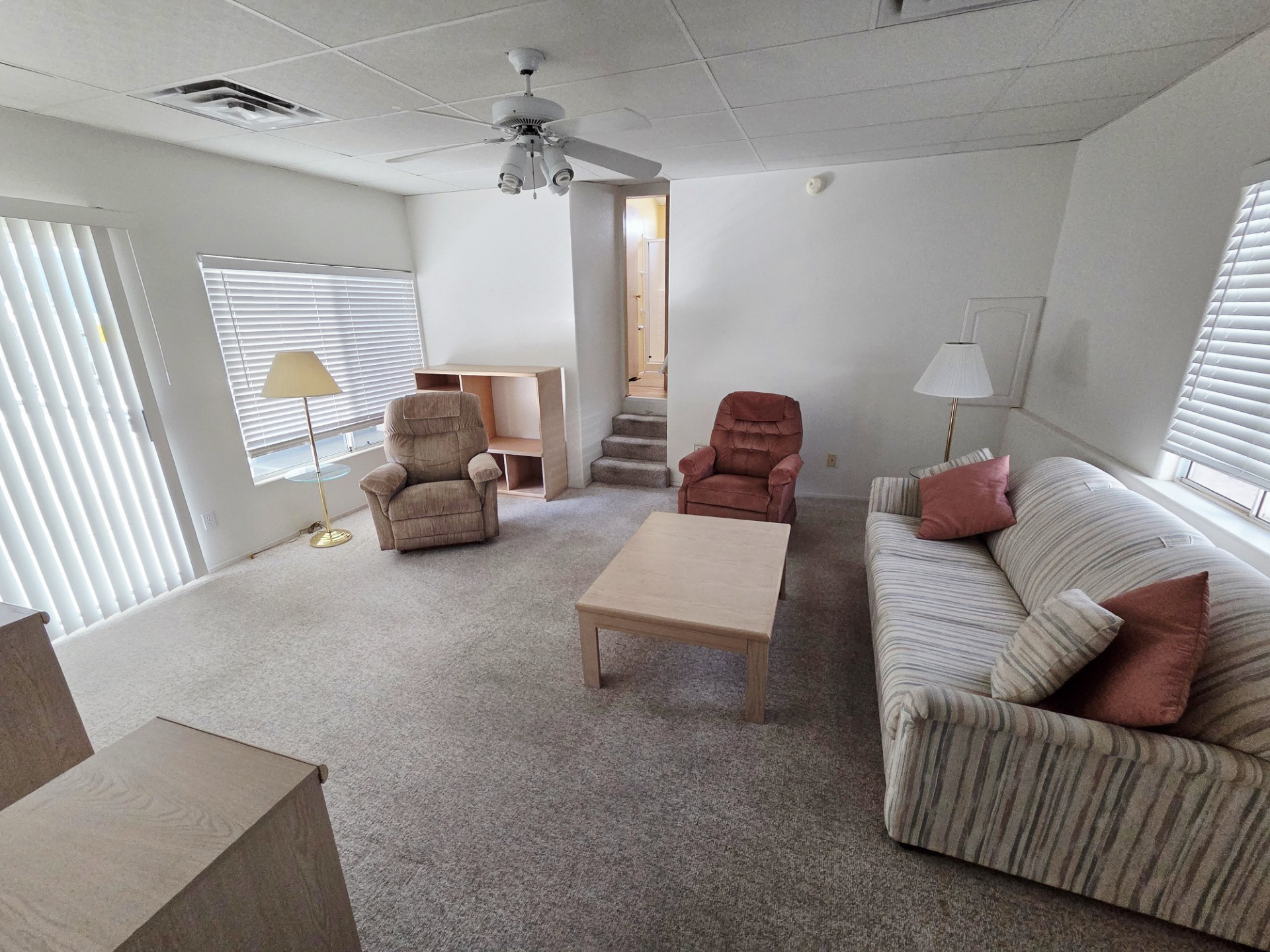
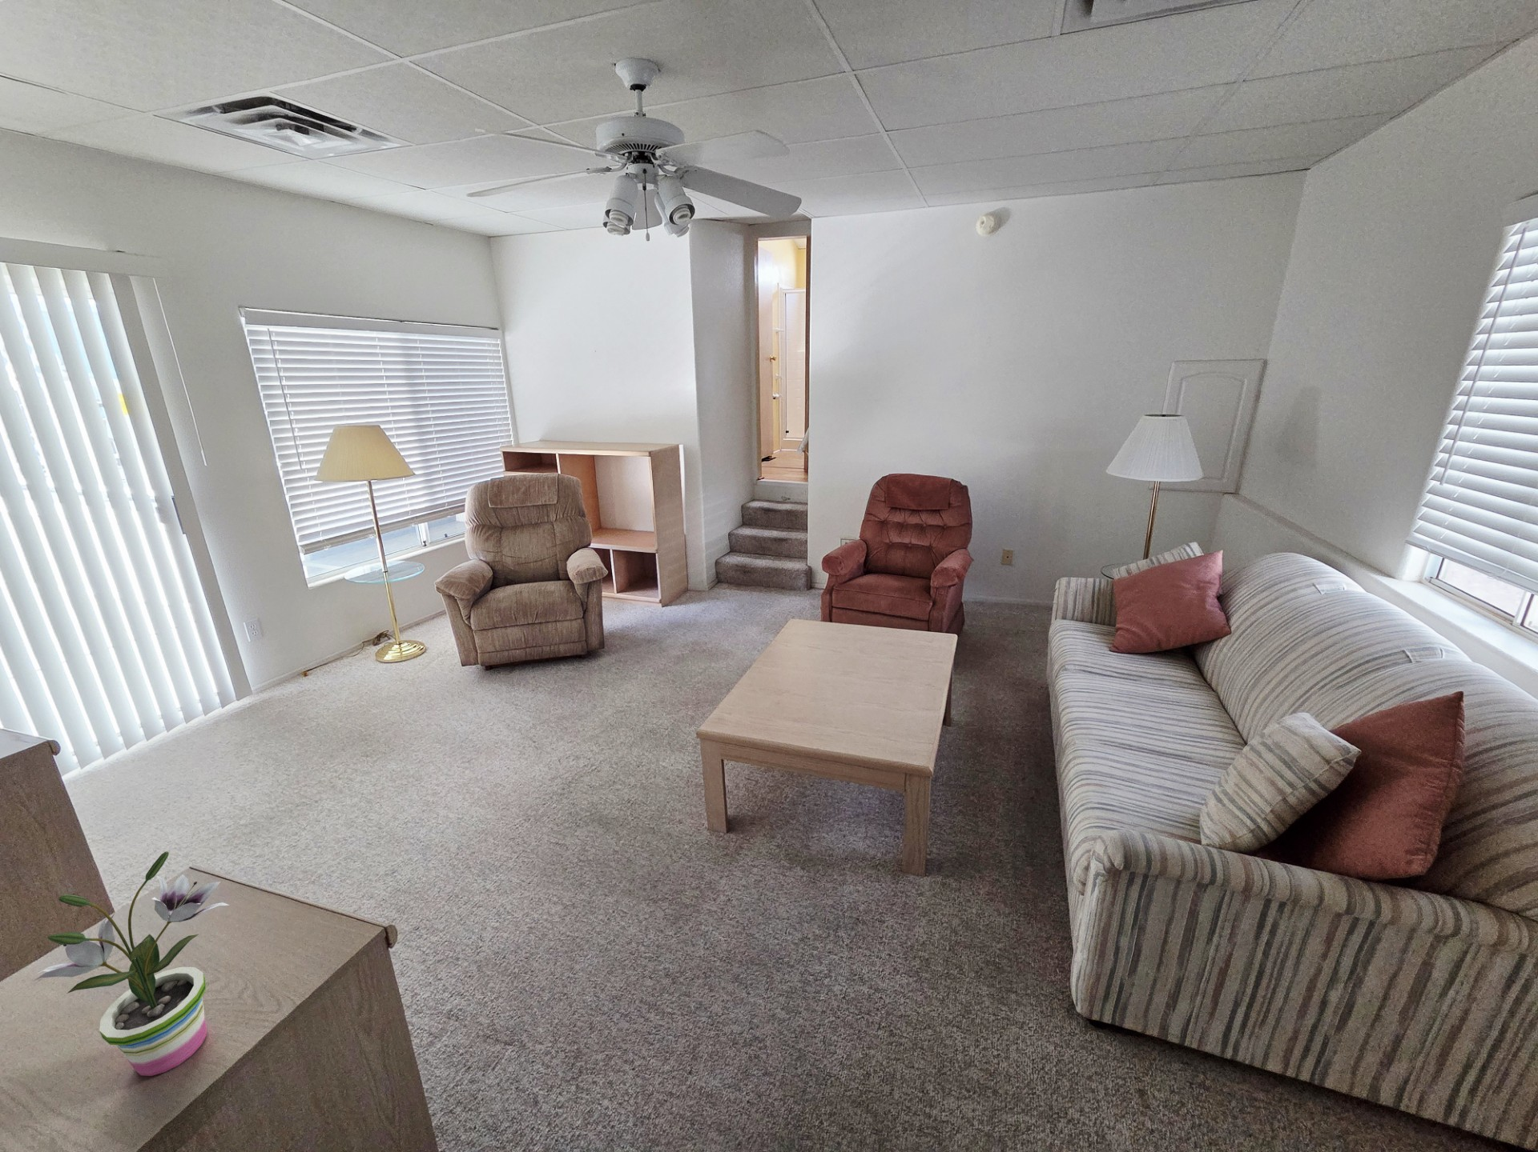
+ potted plant (142, 947)
